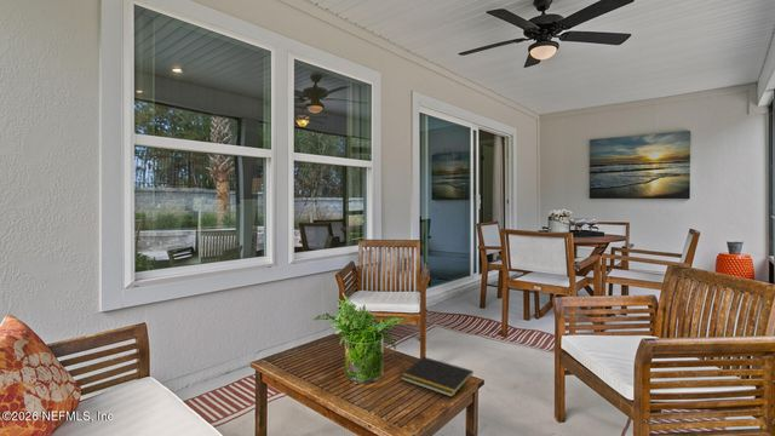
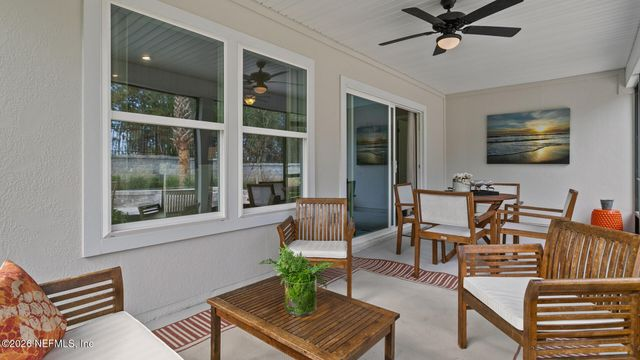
- notepad (436, 374)
